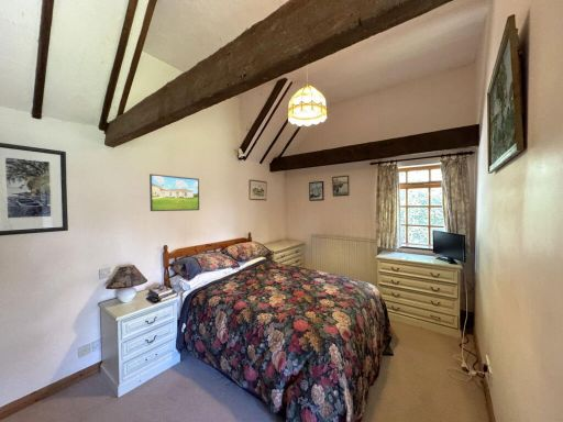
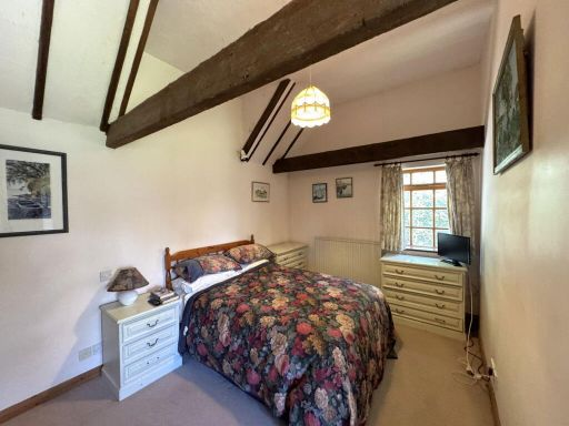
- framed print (176, 193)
